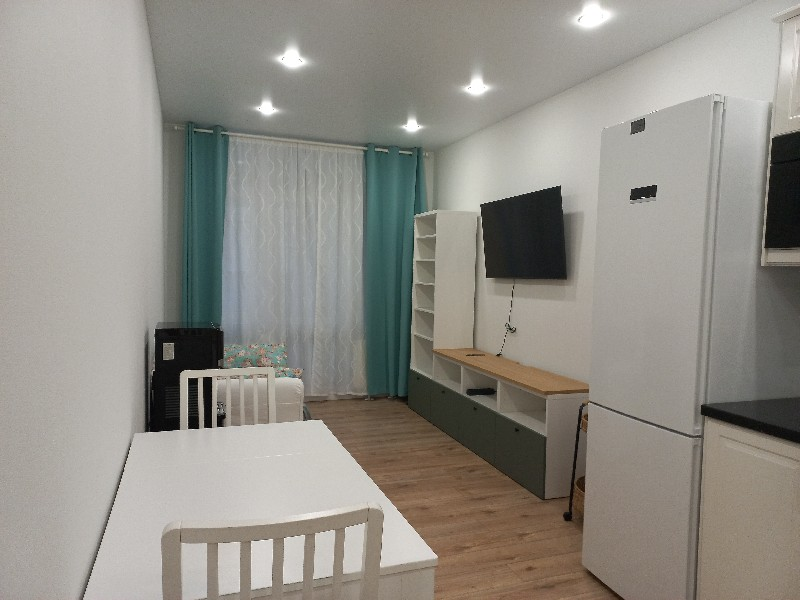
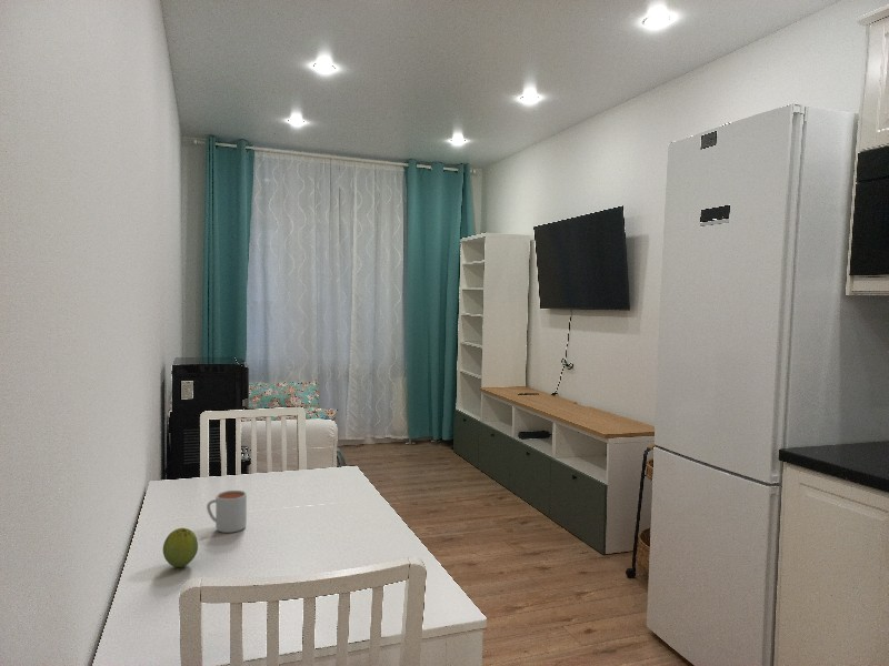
+ fruit (180, 546)
+ mug (226, 511)
